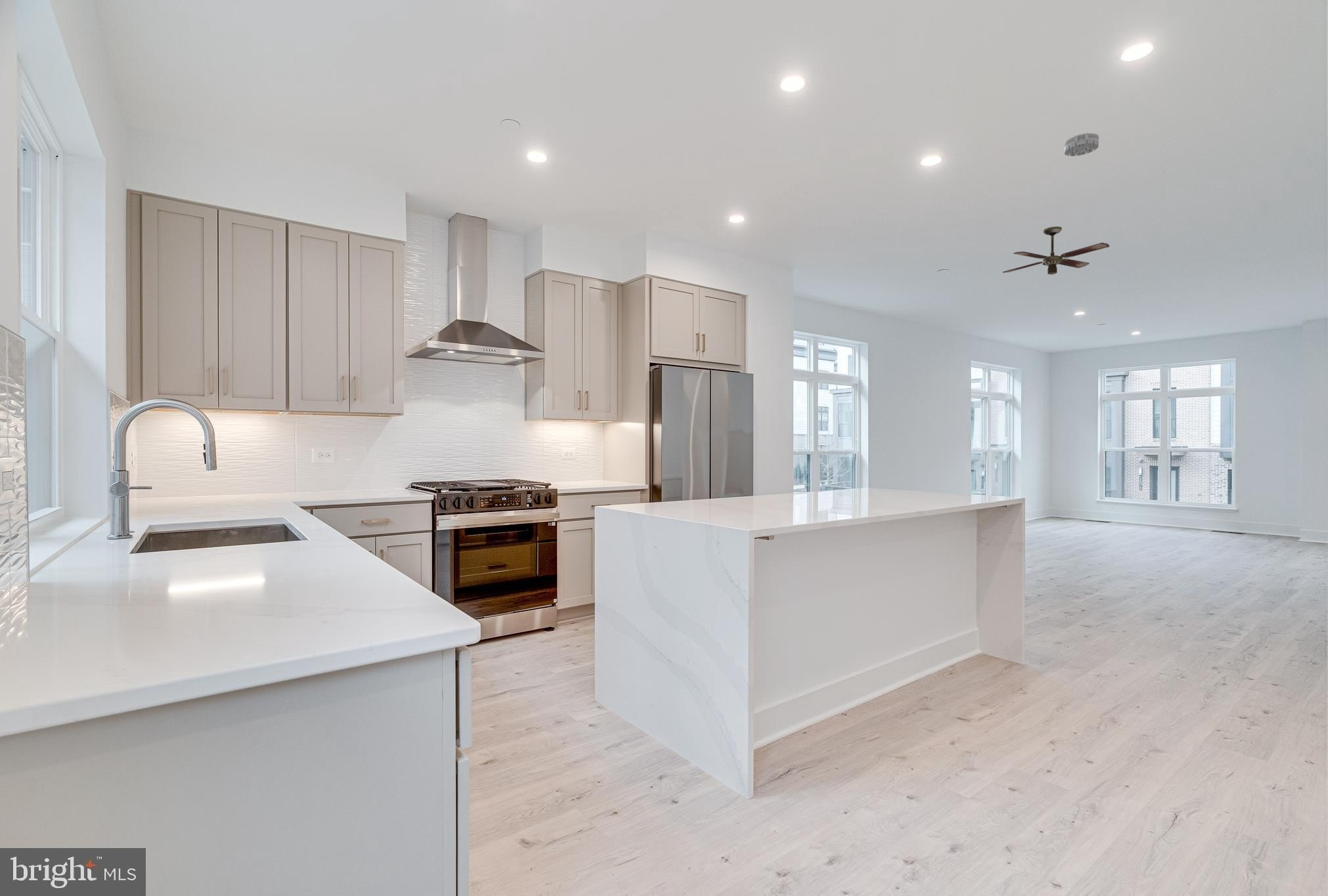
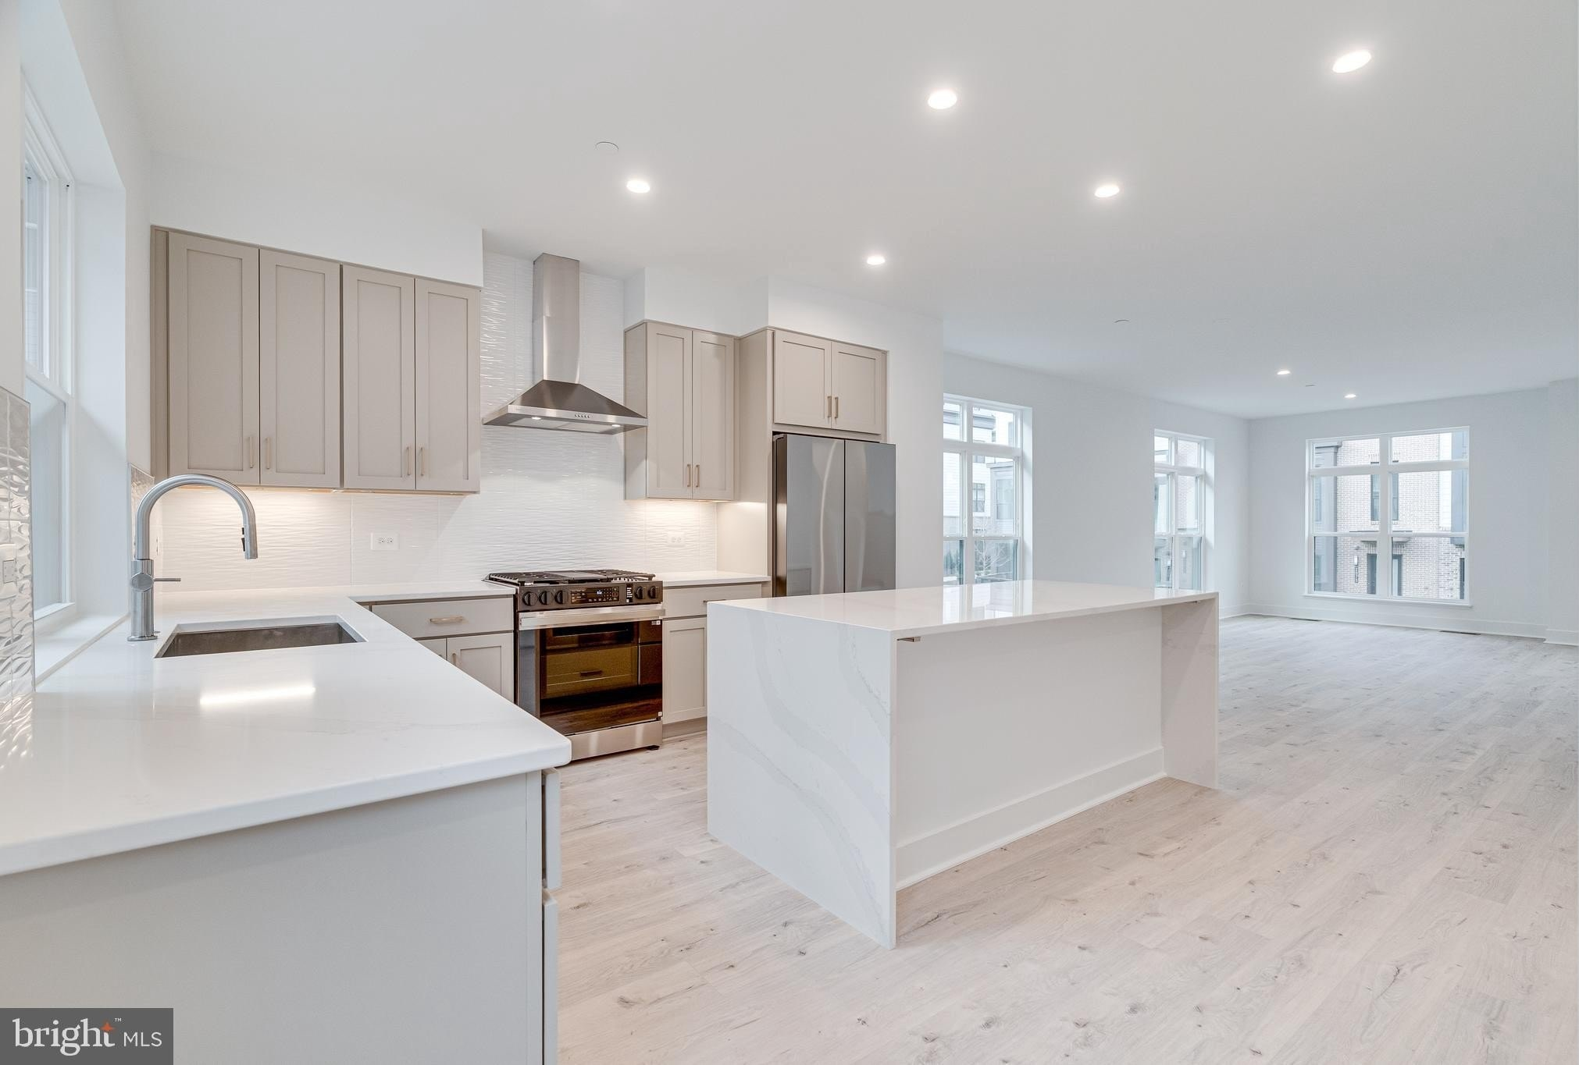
- smoke detector (1081, 144)
- ceiling fan (1052, 251)
